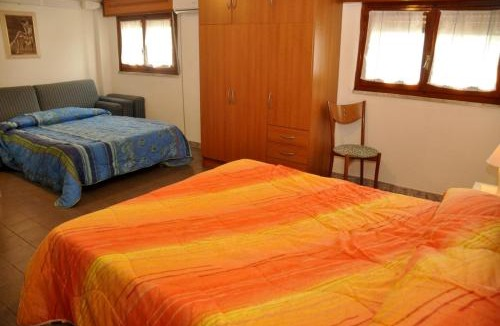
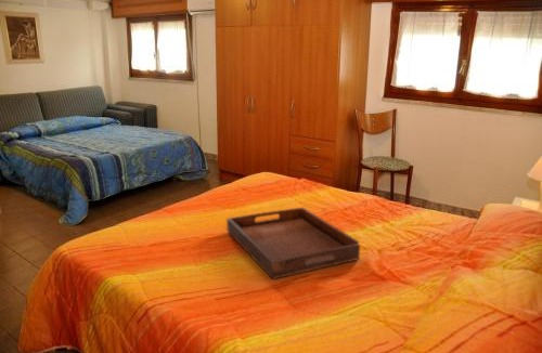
+ serving tray (289, 237)
